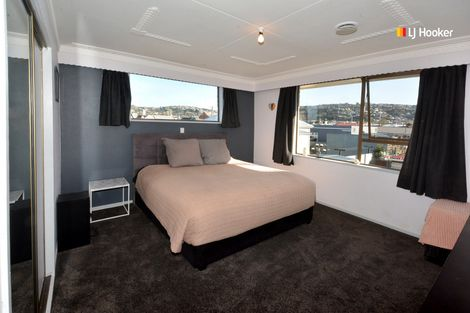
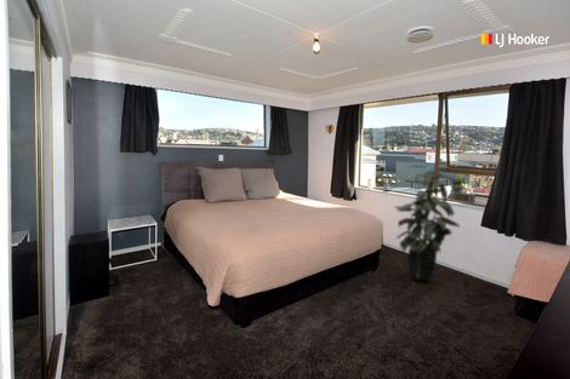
+ indoor plant (422, 222)
